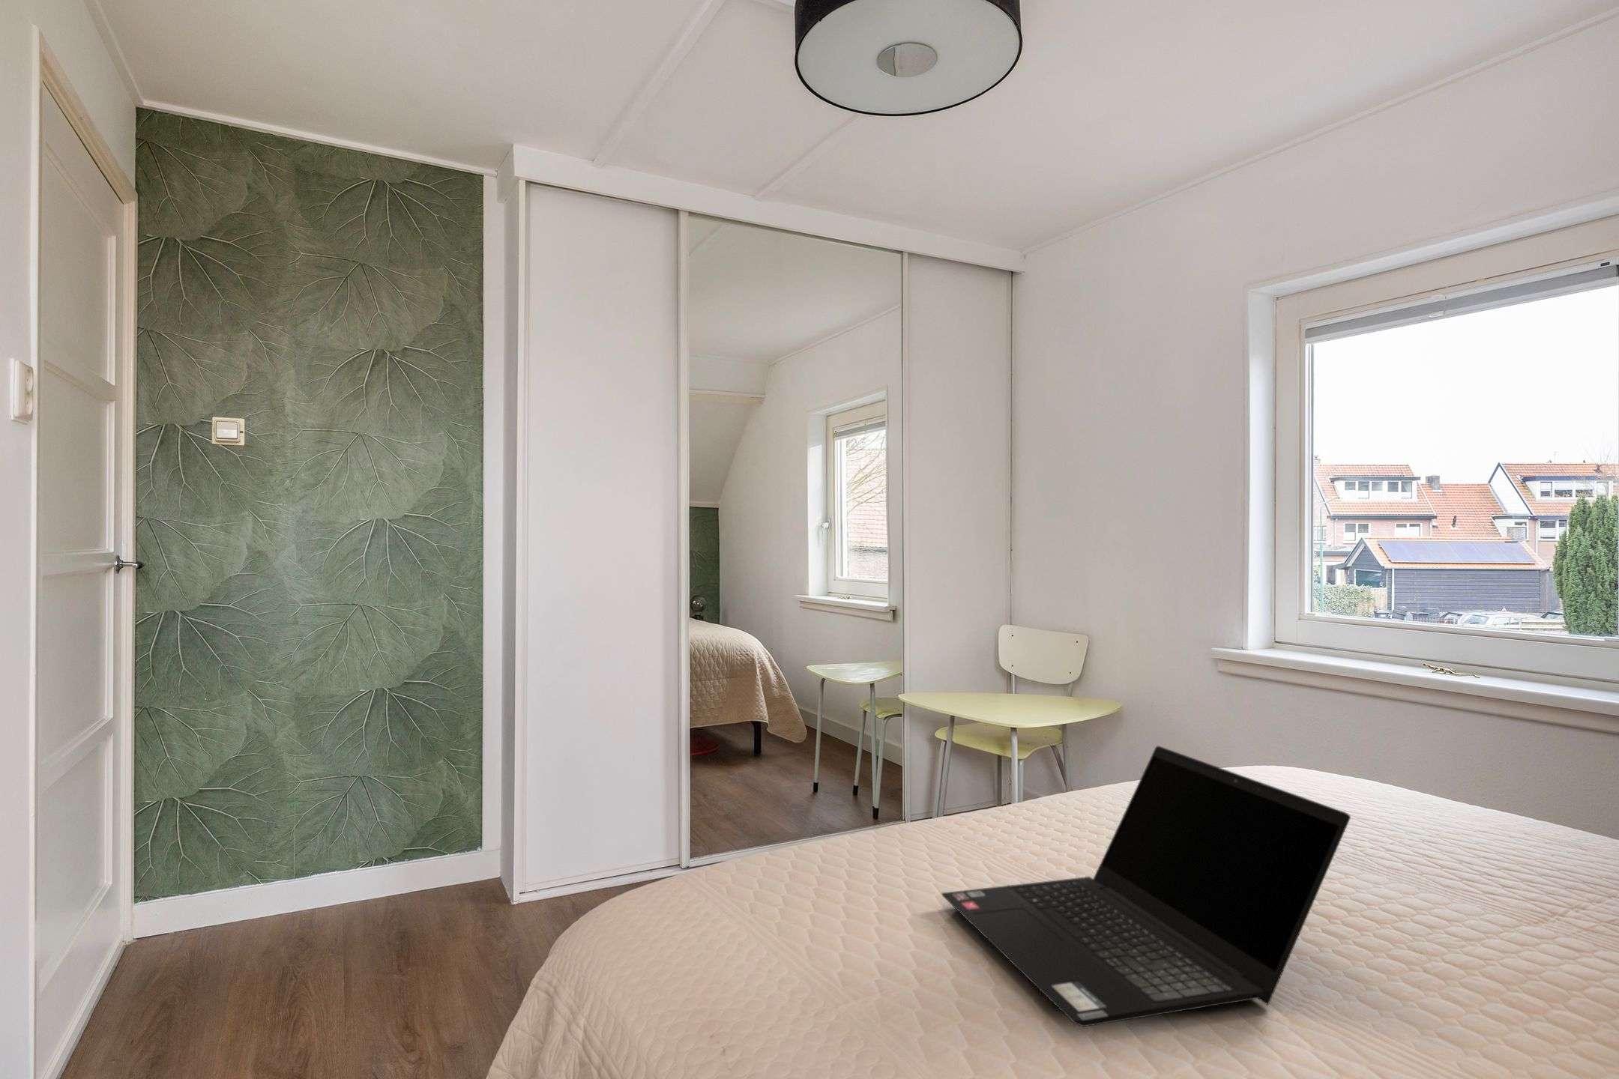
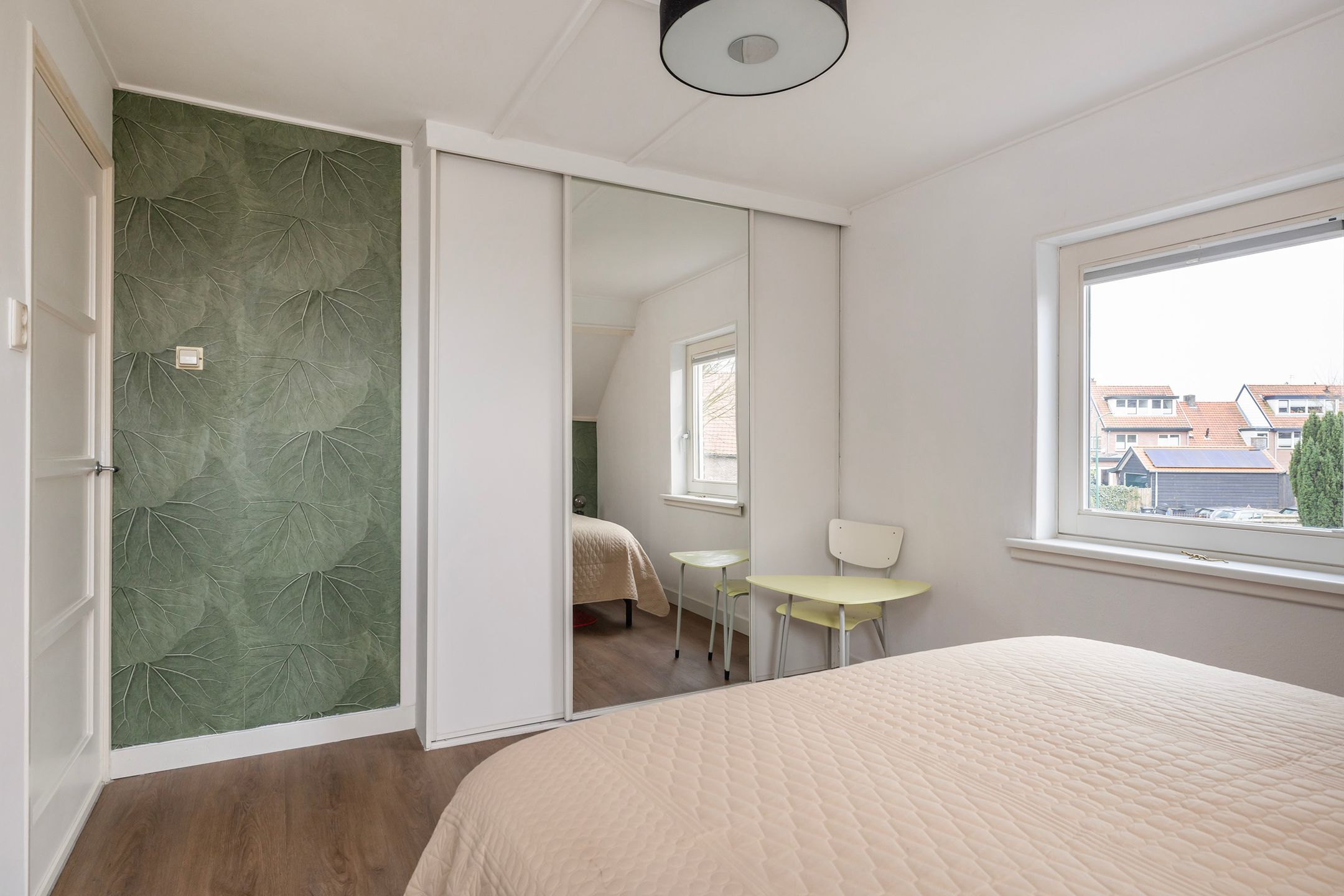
- laptop computer (1124, 863)
